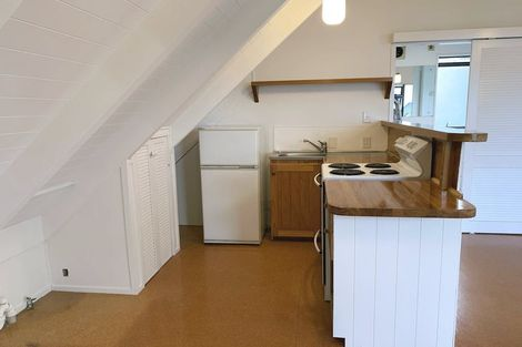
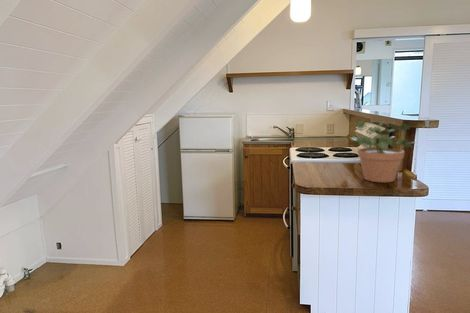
+ potted plant (385, 151)
